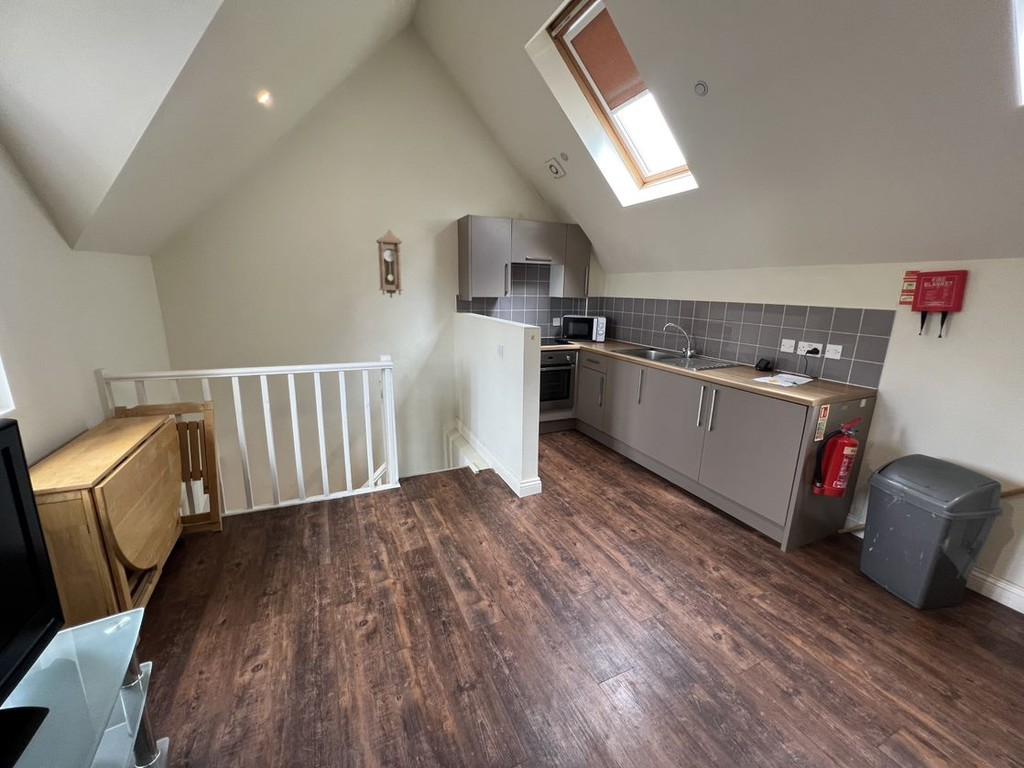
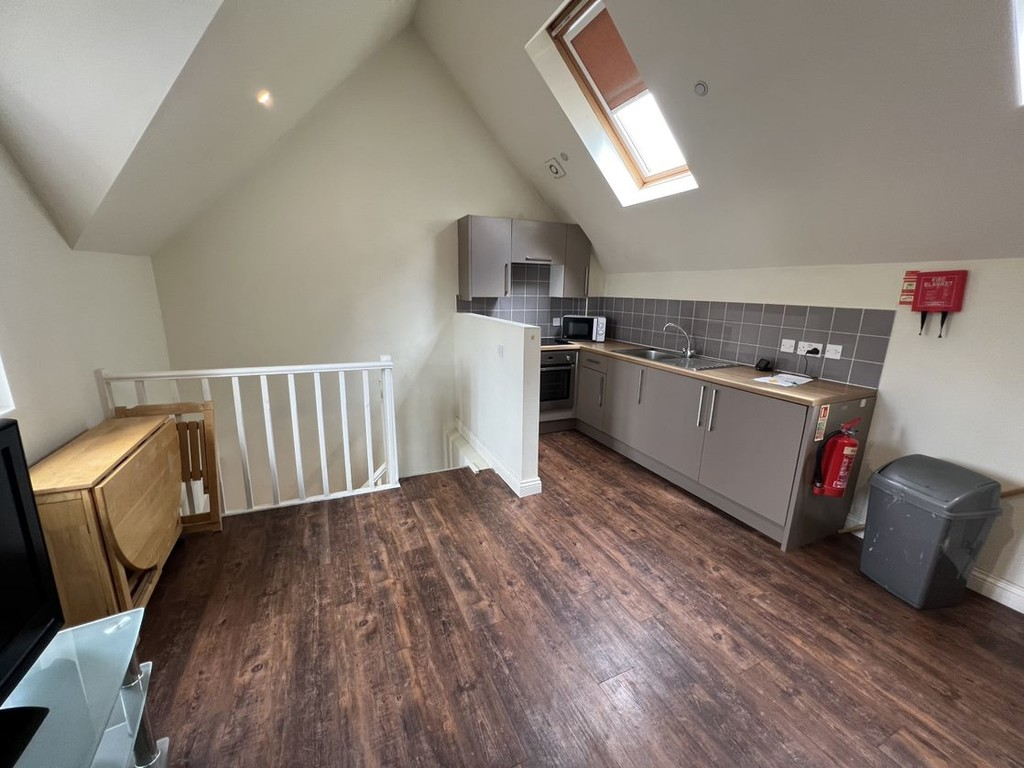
- pendulum clock (389, 264)
